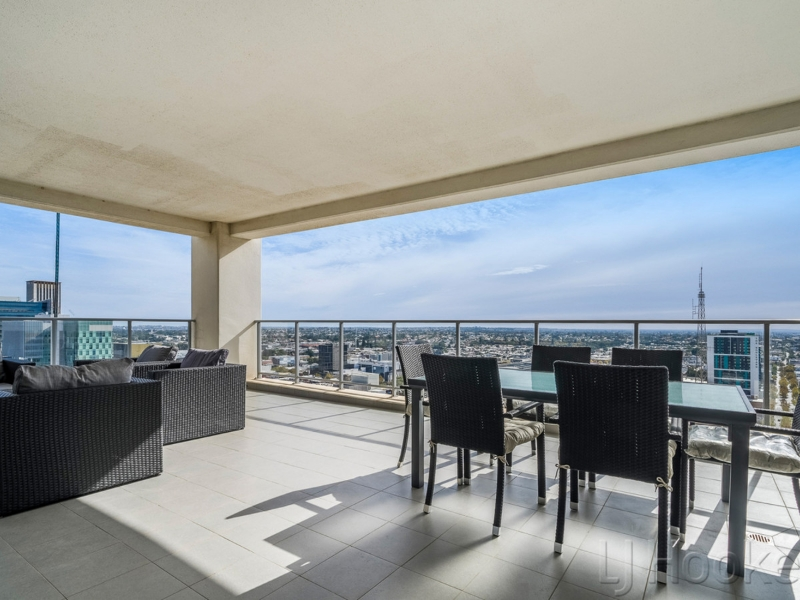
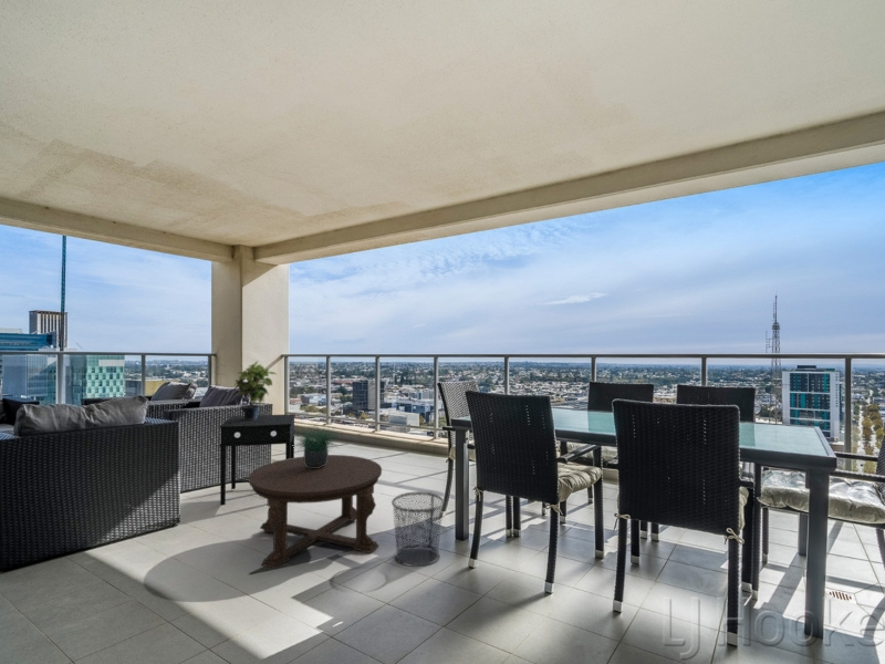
+ coffee table (316, 501)
+ potted plant (315, 439)
+ waste bin (418, 528)
+ side table (259, 444)
+ potted plant (252, 390)
